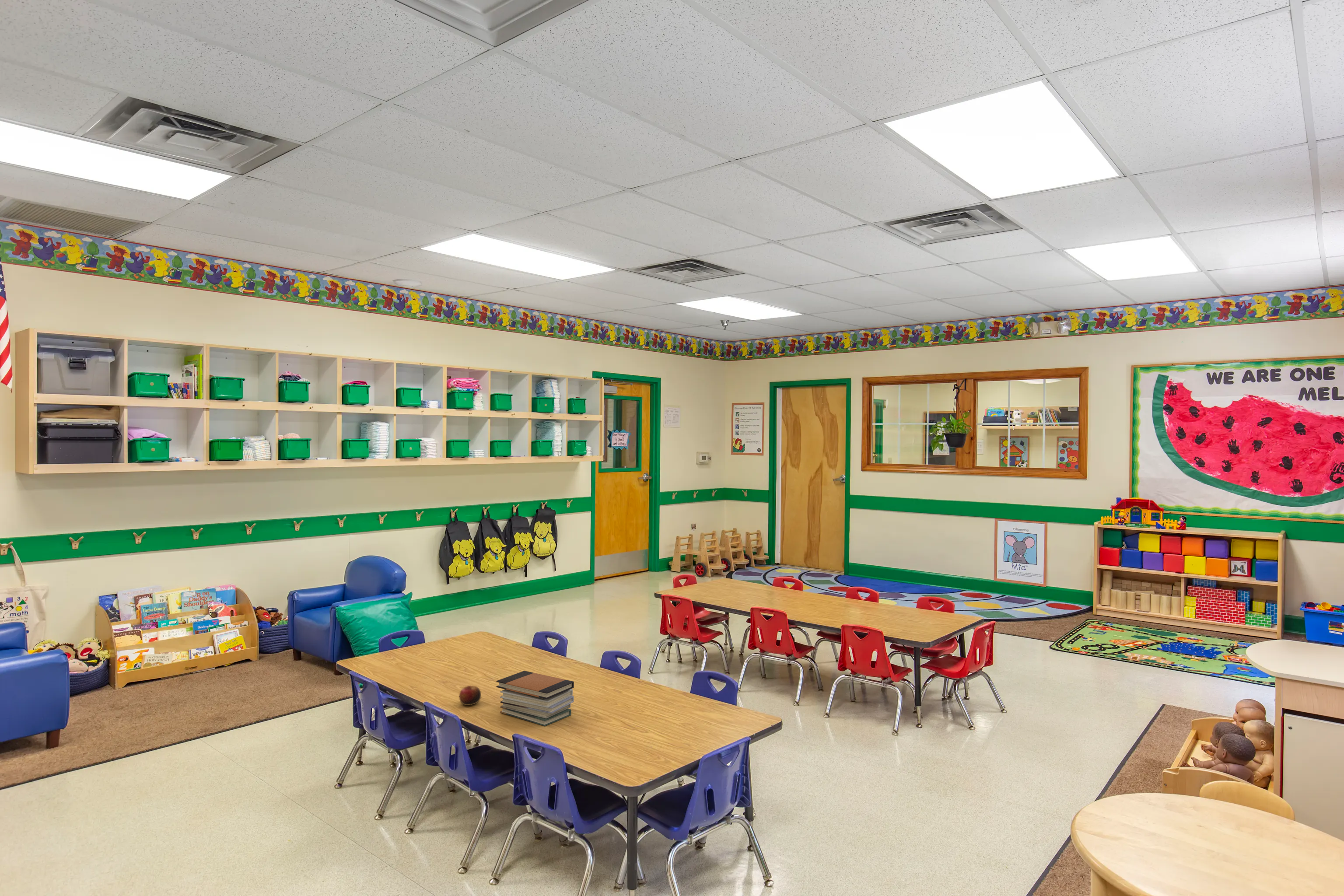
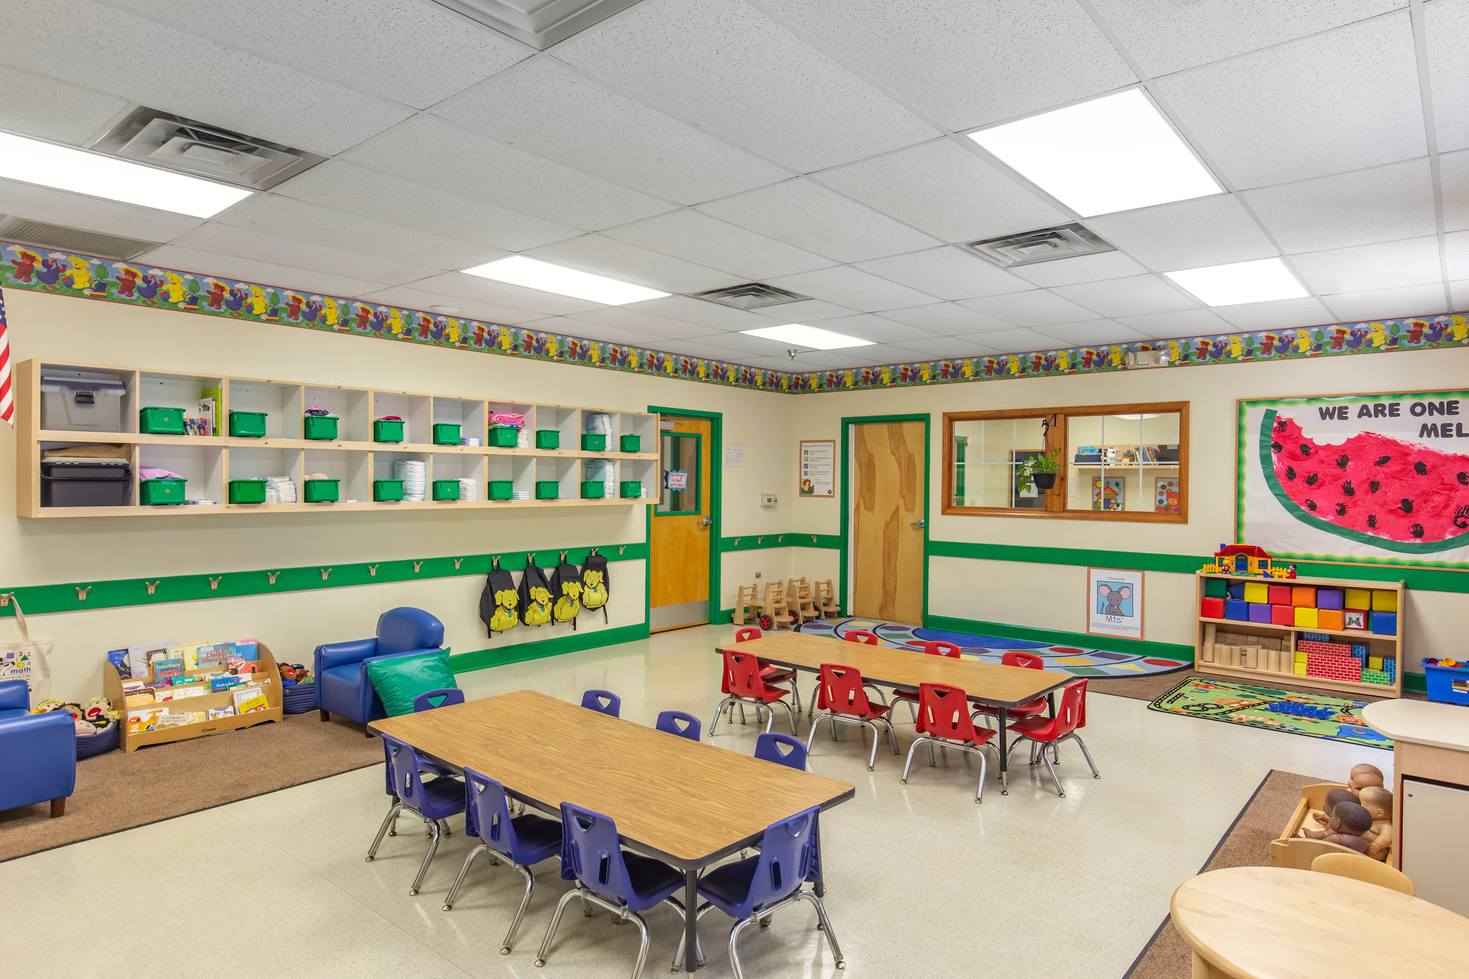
- book stack (536, 697)
- apple (470, 694)
